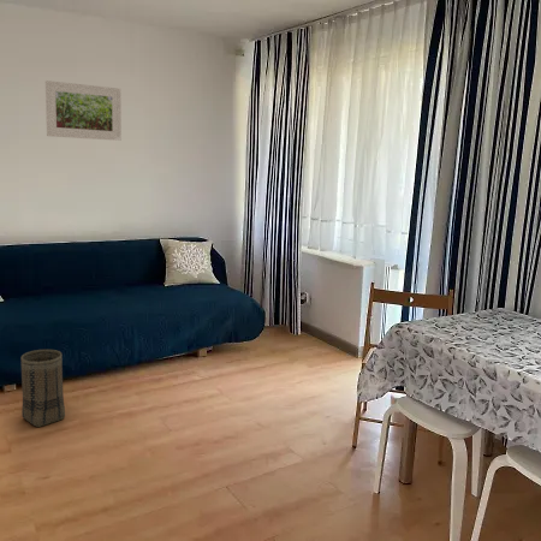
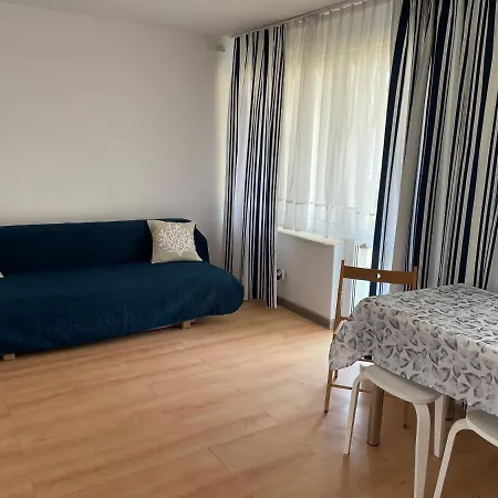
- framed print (84, 112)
- basket (42, 387)
